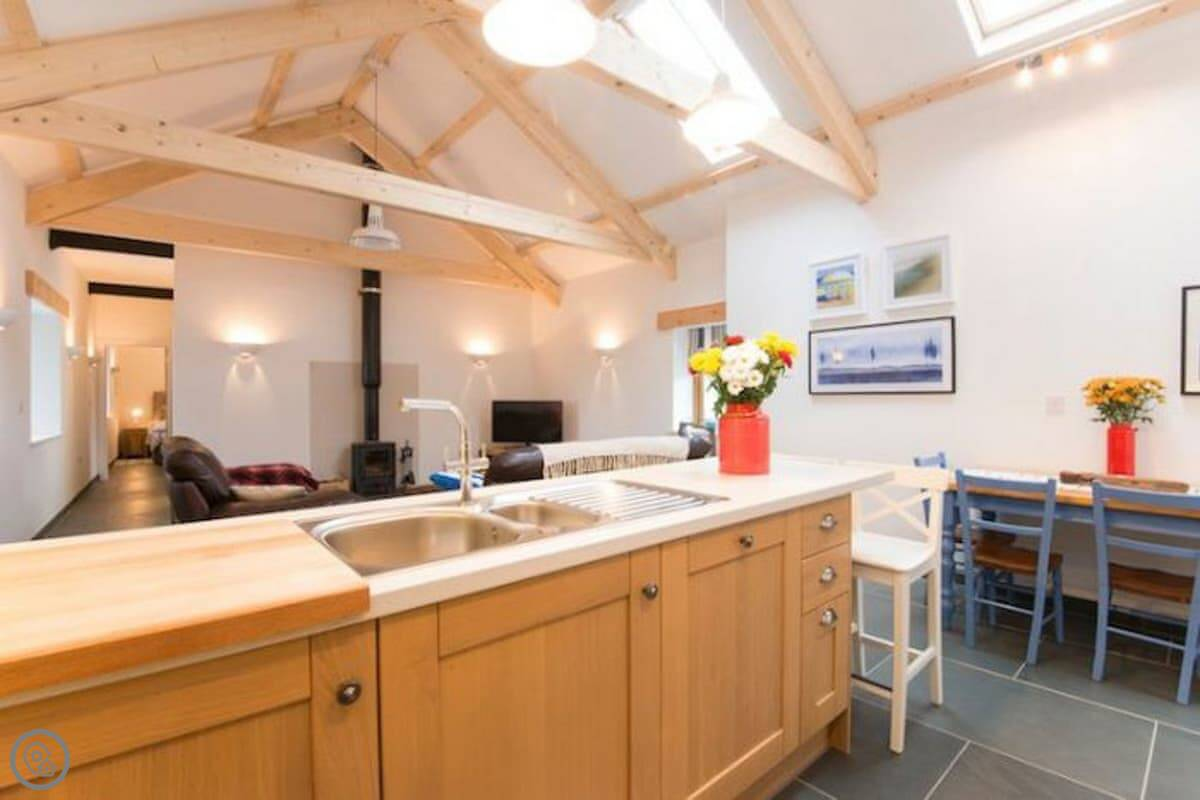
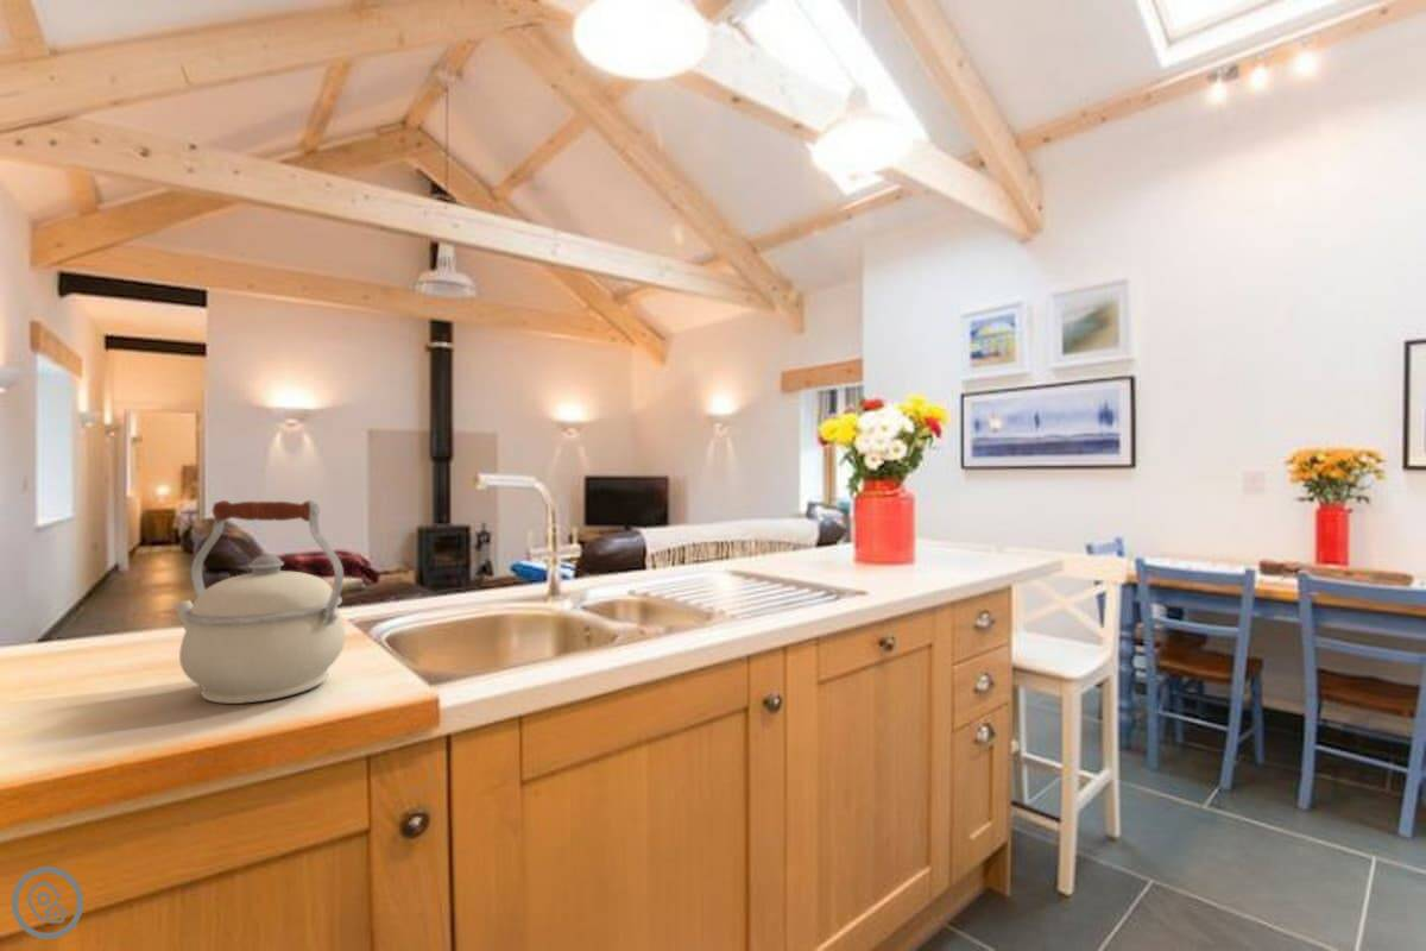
+ kettle (255, 593)
